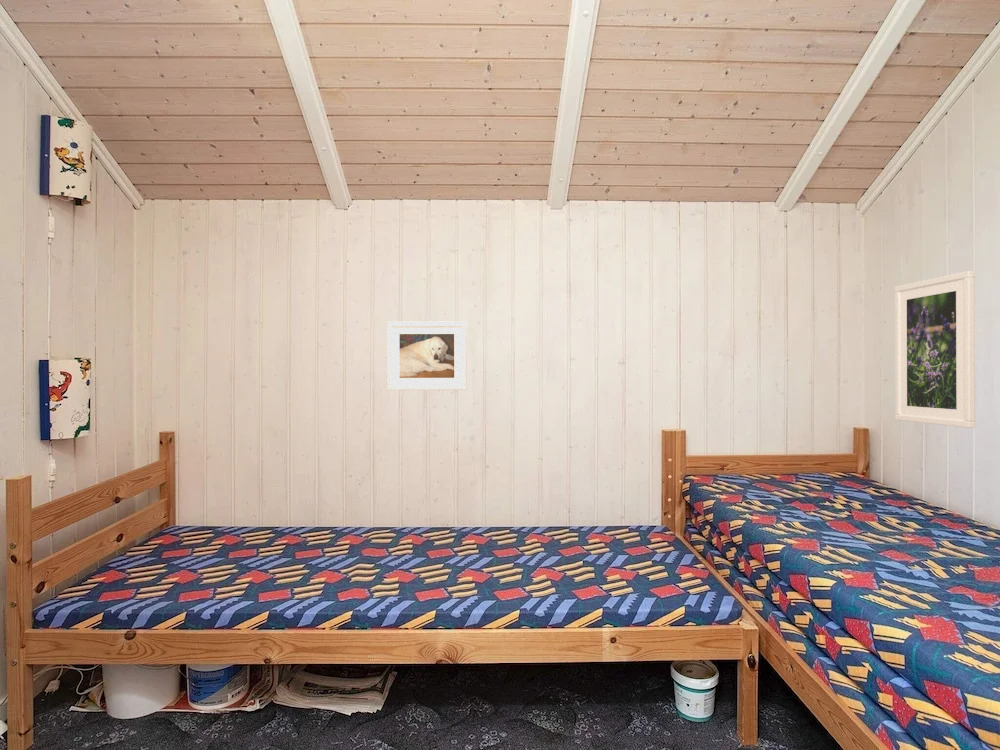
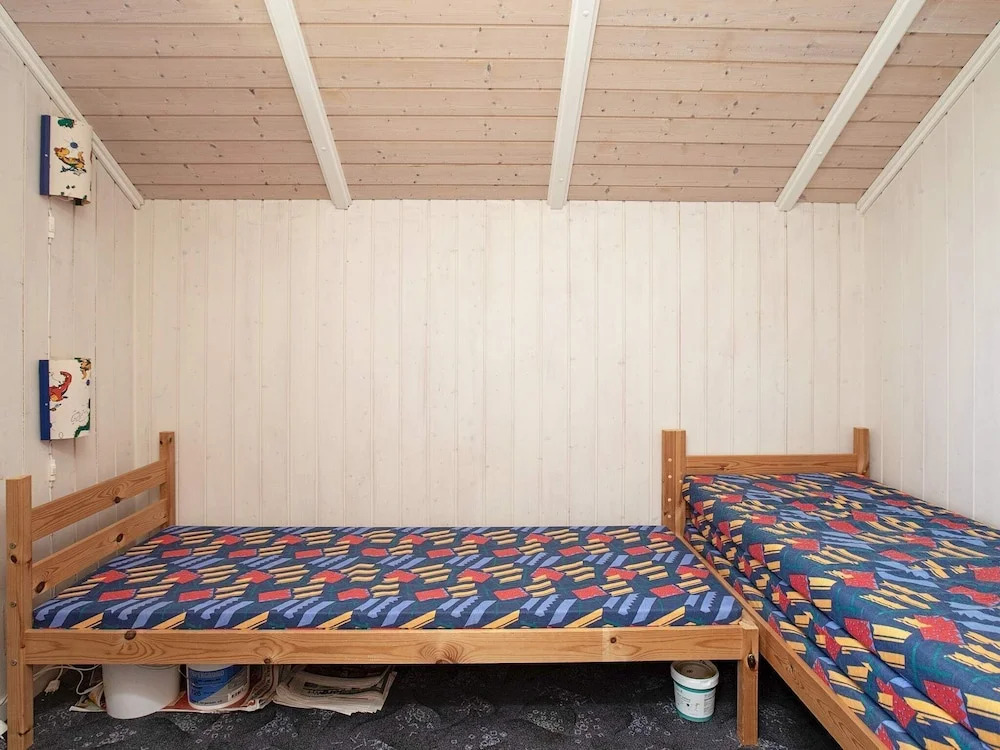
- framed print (931, 351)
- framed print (427, 355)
